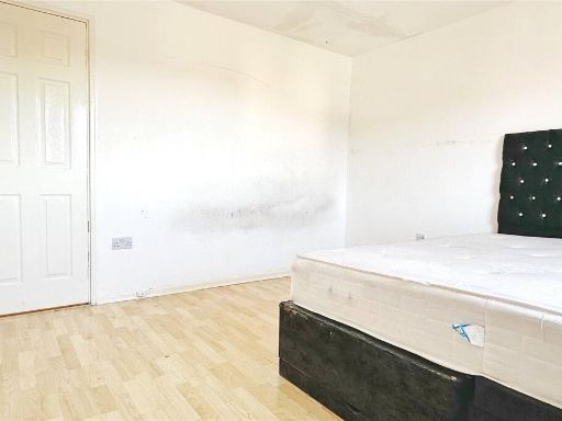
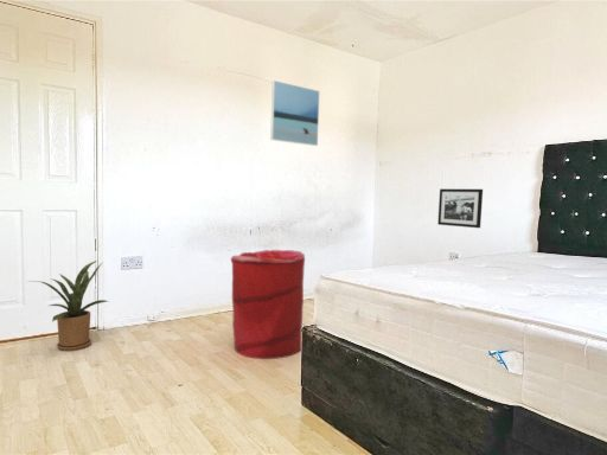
+ picture frame (459, 207)
+ house plant (71, 303)
+ laundry hamper (267, 299)
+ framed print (295, 114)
